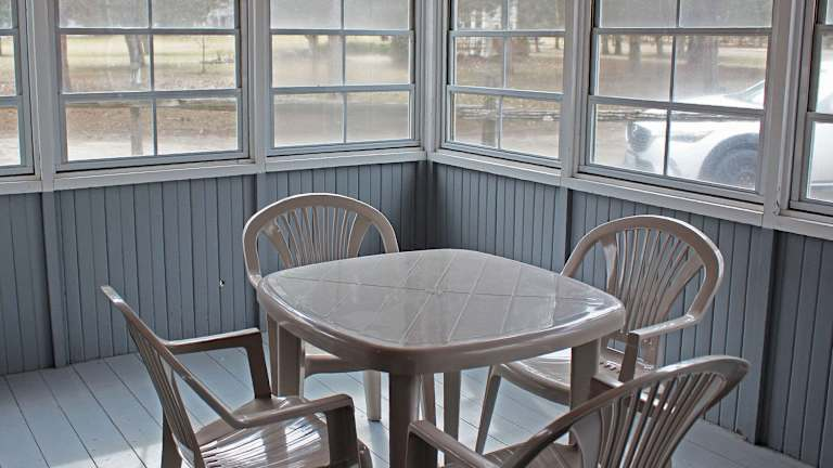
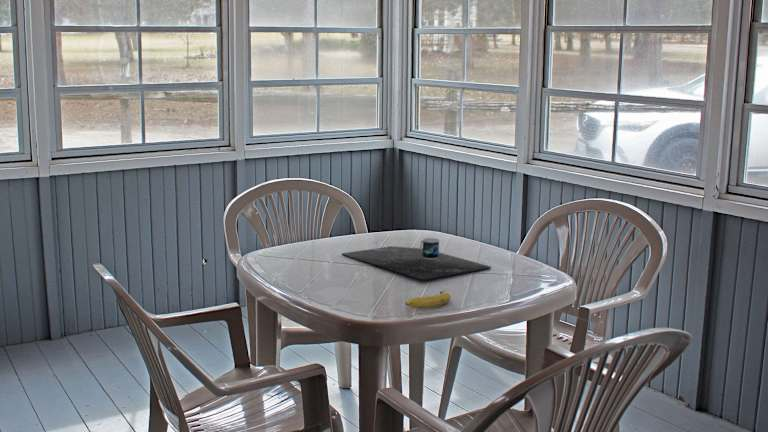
+ banana (429, 297)
+ placemat (414, 251)
